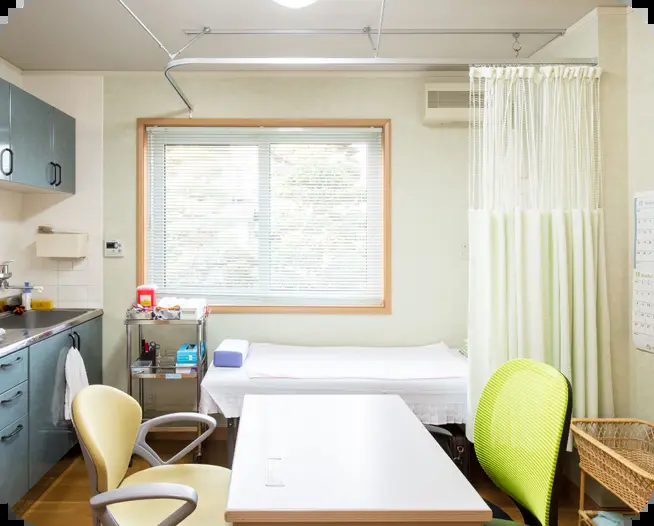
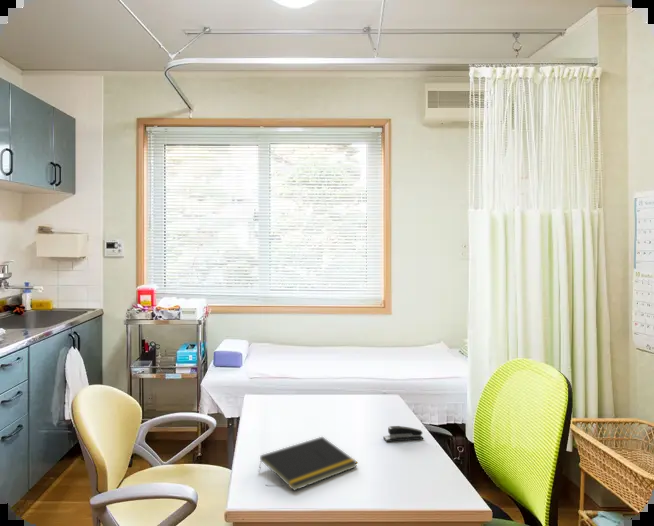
+ notepad (309, 461)
+ stapler (403, 432)
